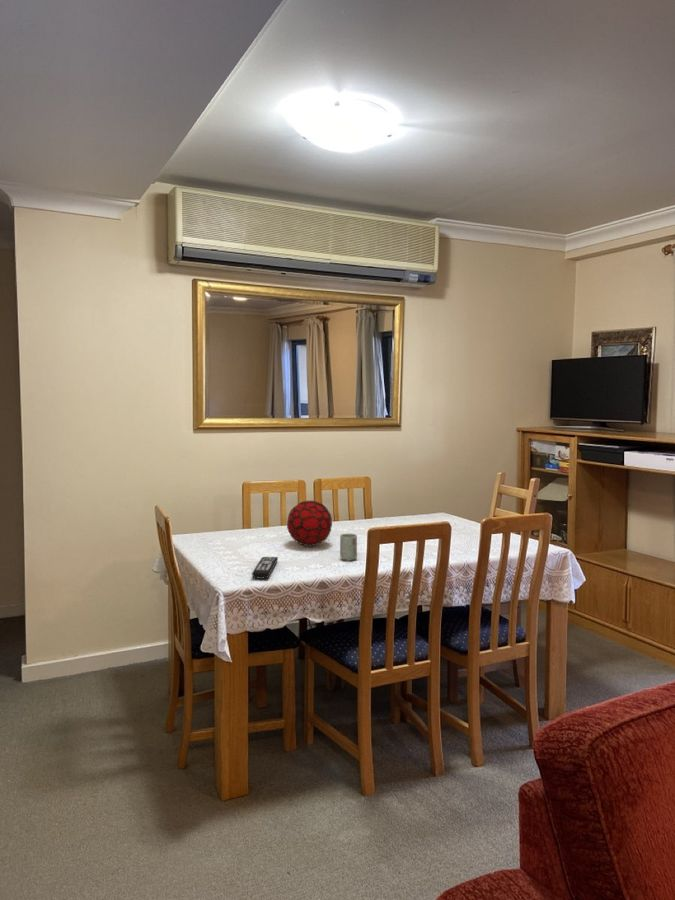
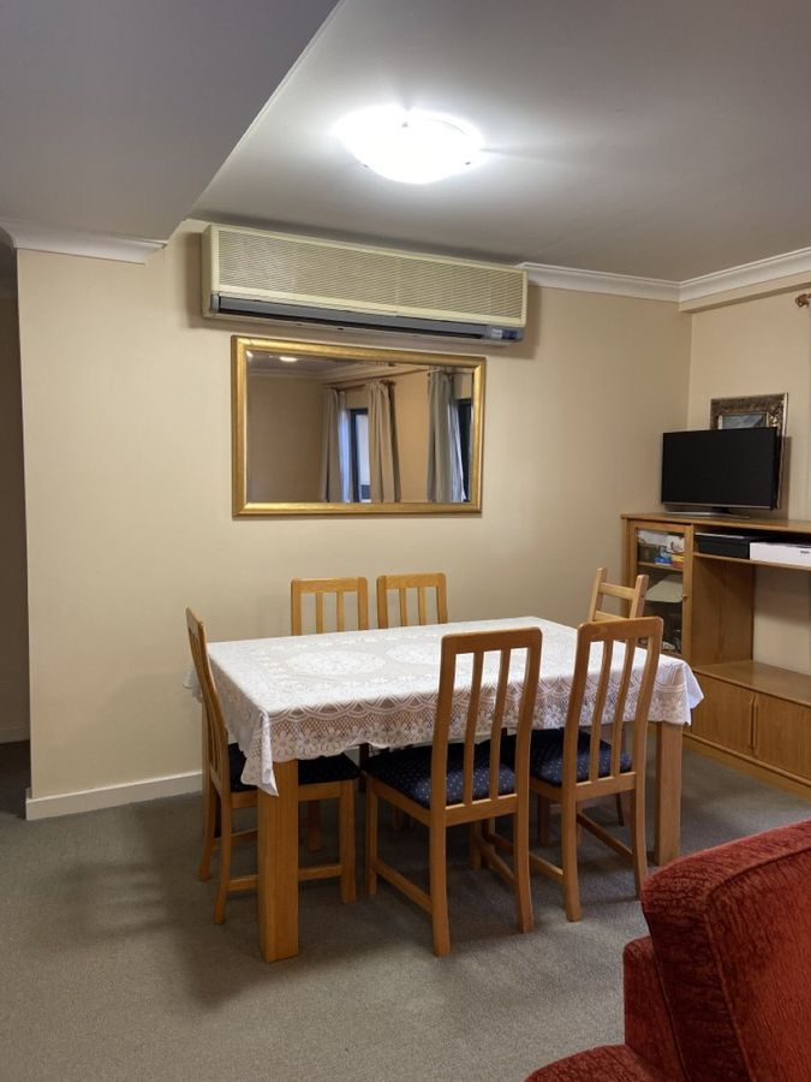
- remote control (265, 567)
- cup (348, 547)
- decorative orb (309, 523)
